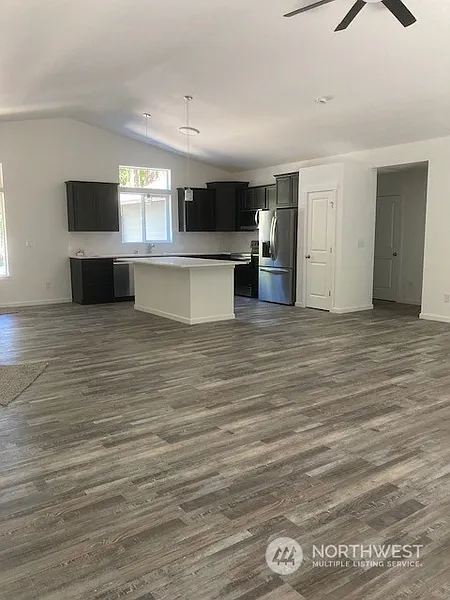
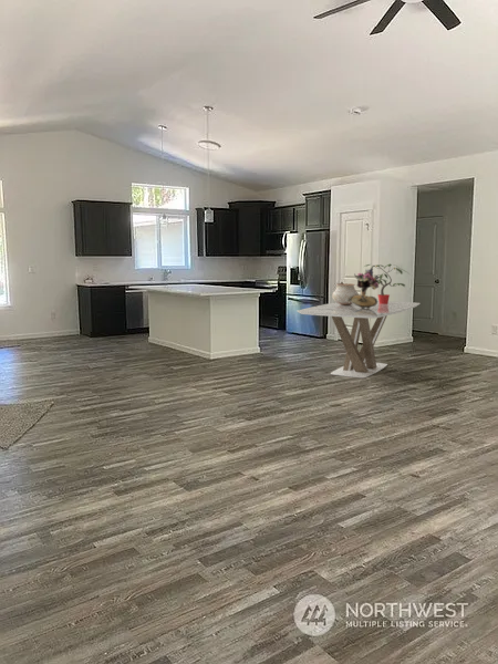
+ ceramic pot (345, 293)
+ bouquet (364, 288)
+ potted plant (385, 283)
+ dining table (362, 338)
